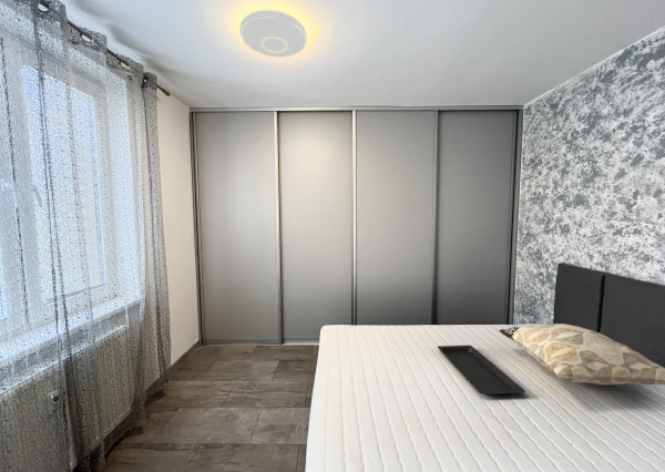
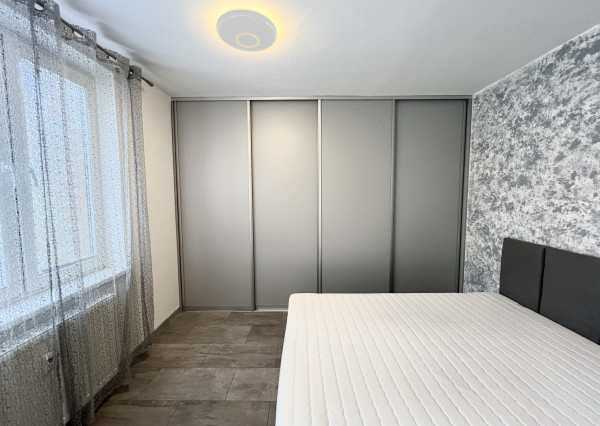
- serving tray (474, 368)
- decorative pillow (574, 351)
